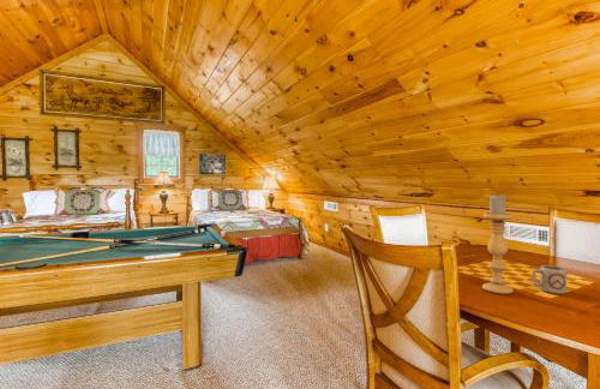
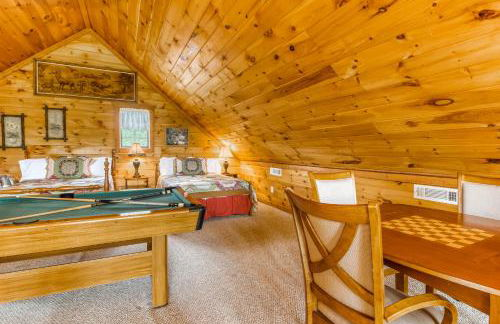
- cup (548, 279)
- candle holder (497, 241)
